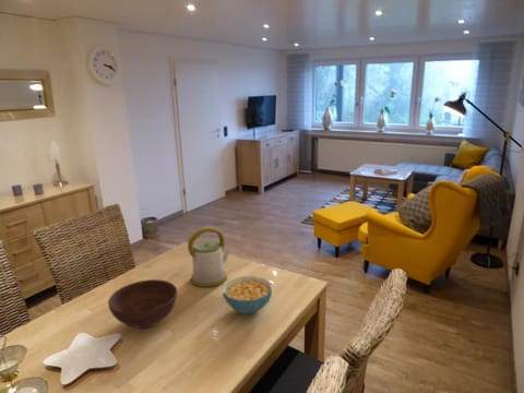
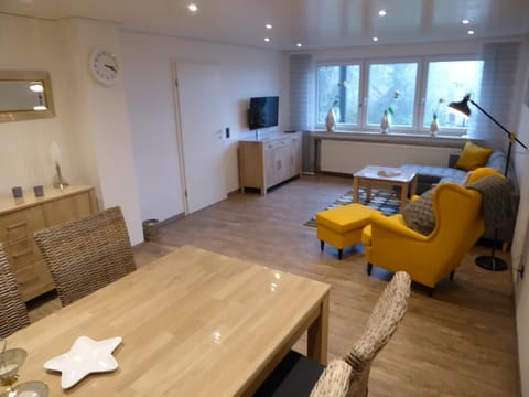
- bowl (144, 308)
- kettle (211, 252)
- cereal bowl (248, 298)
